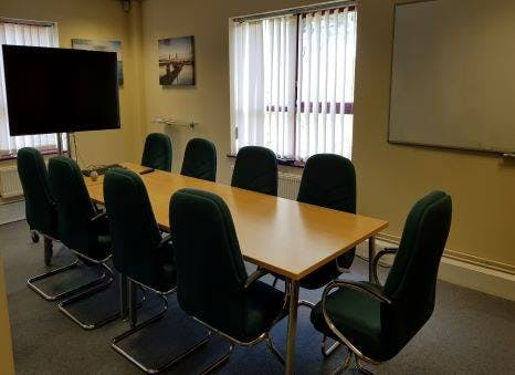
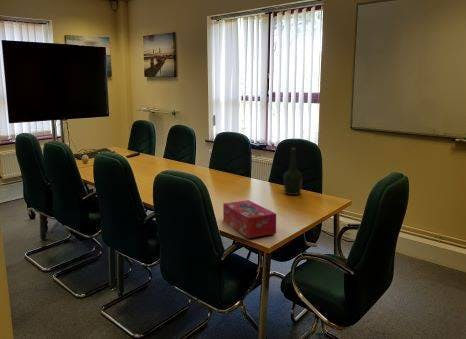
+ tissue box (248, 217)
+ bottle (293, 171)
